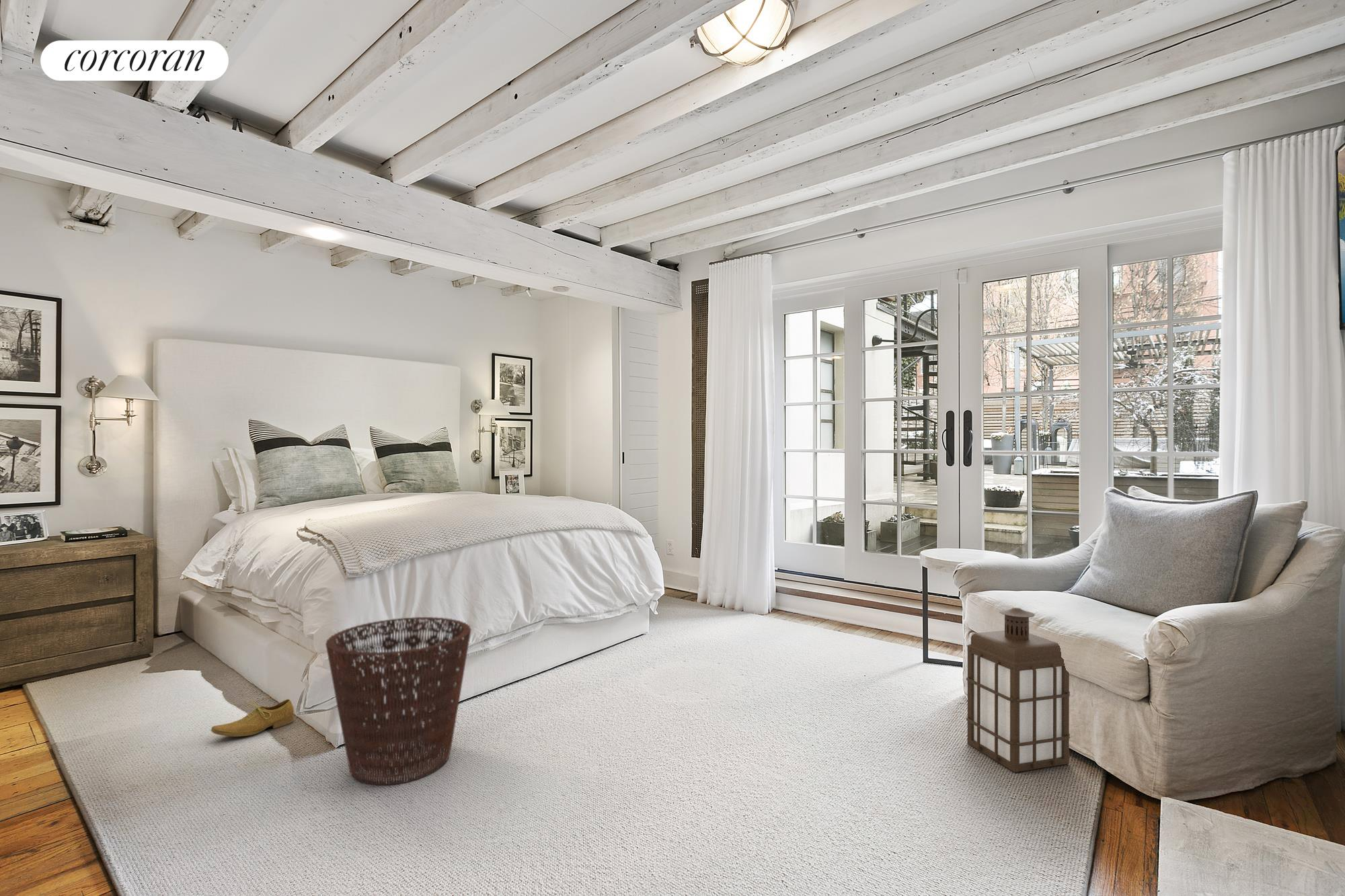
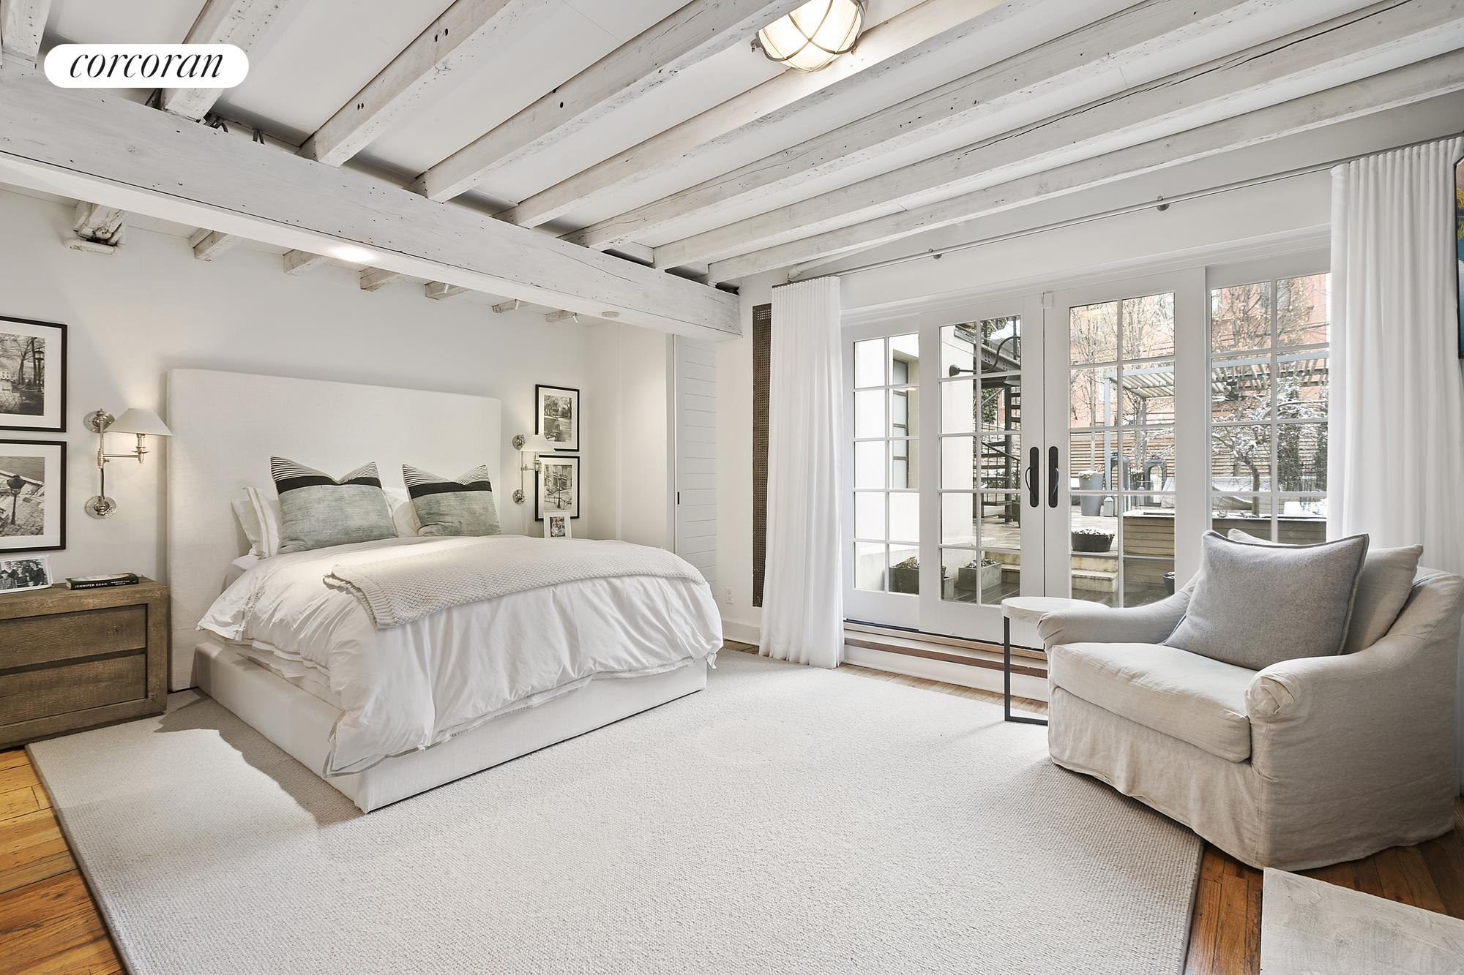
- lantern (1016, 680)
- basket (401, 697)
- shoe (254, 717)
